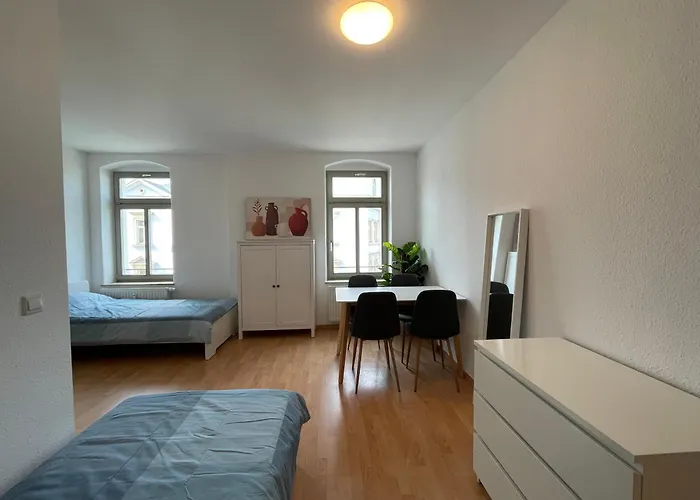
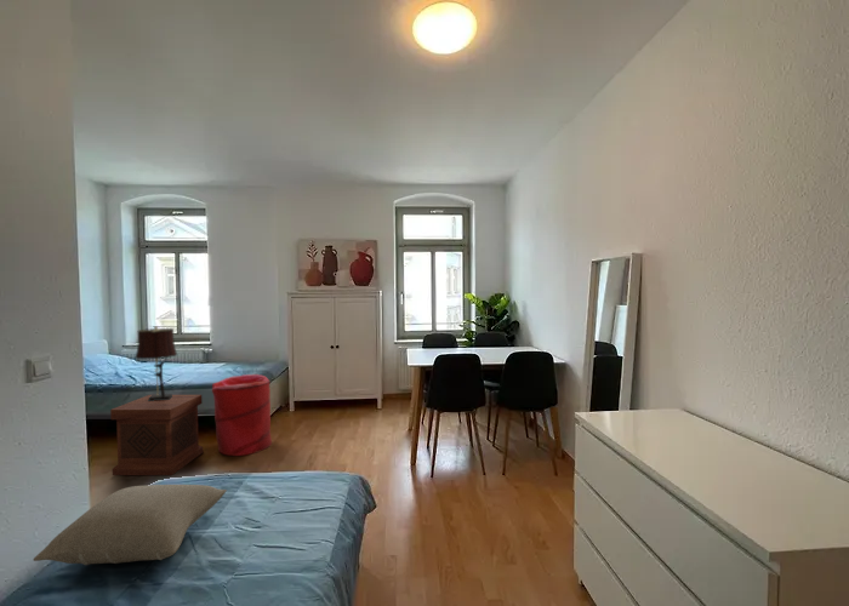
+ laundry hamper (241, 412)
+ table lamp (156, 362)
+ side table (159, 431)
+ pillow (144, 520)
